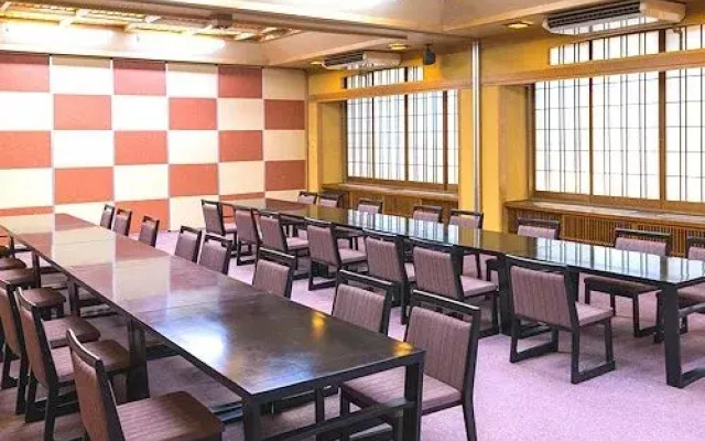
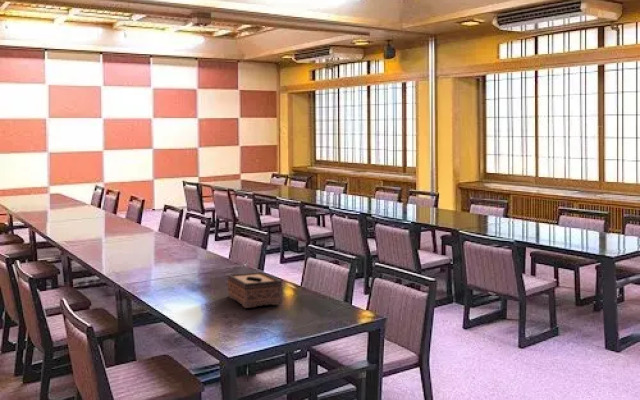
+ tissue box (254, 289)
